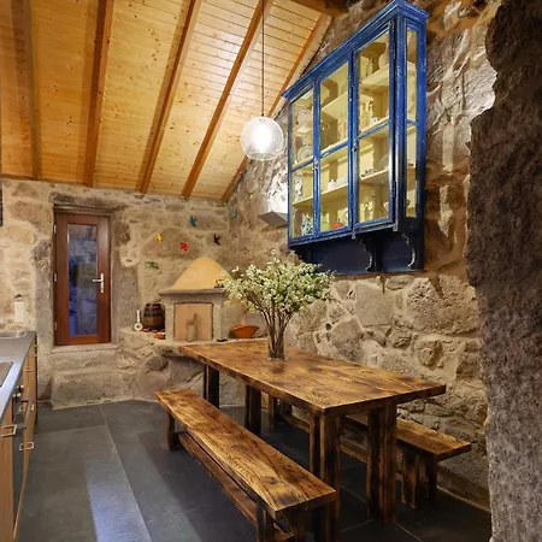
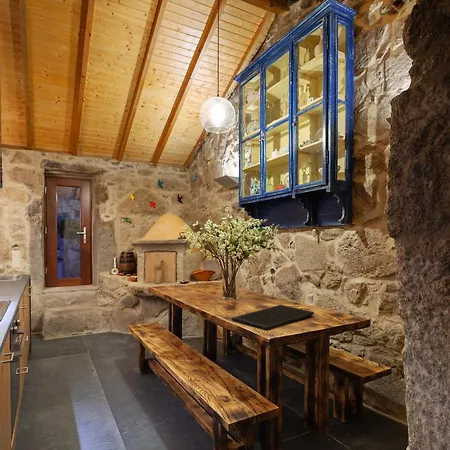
+ cutting board (274, 316)
